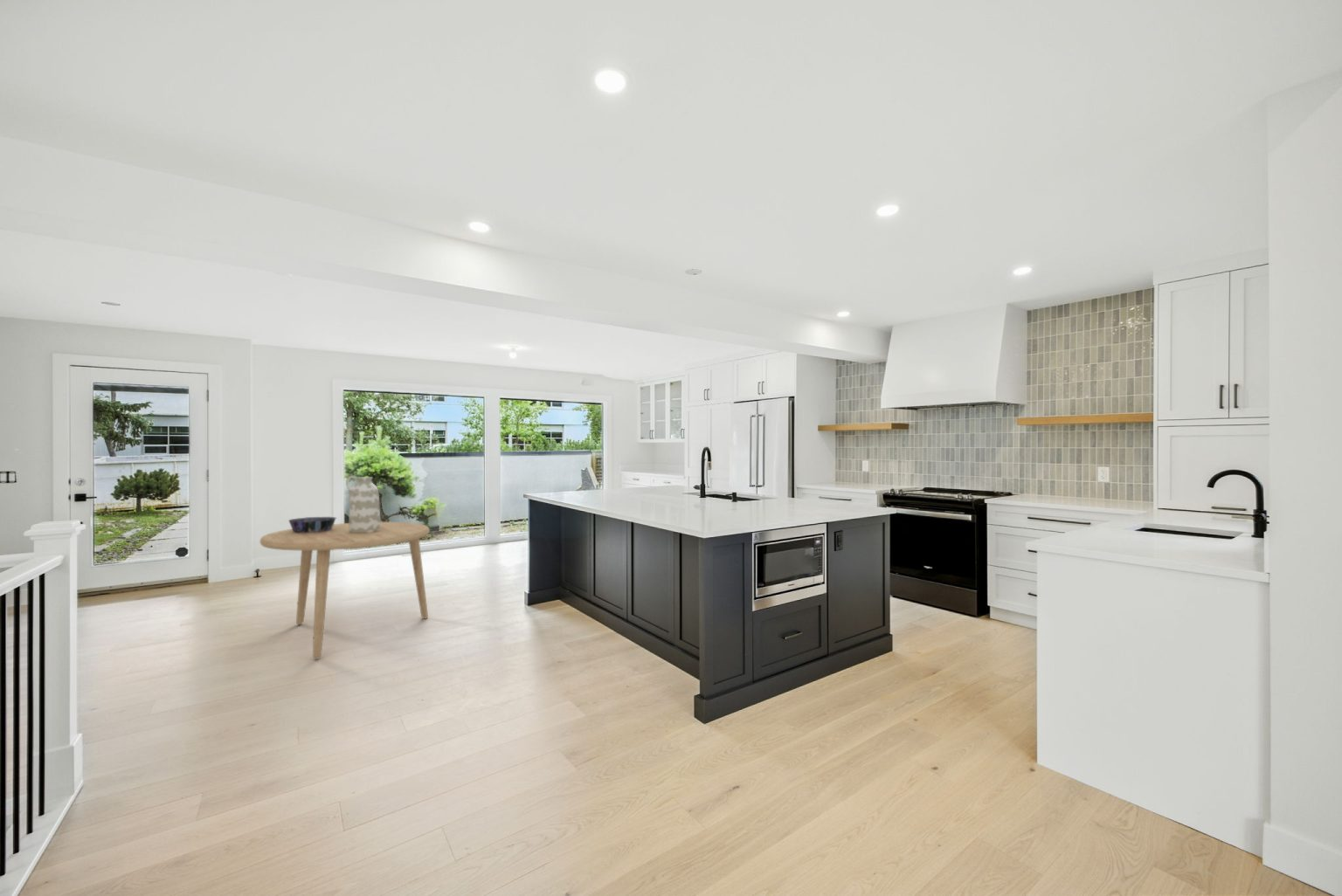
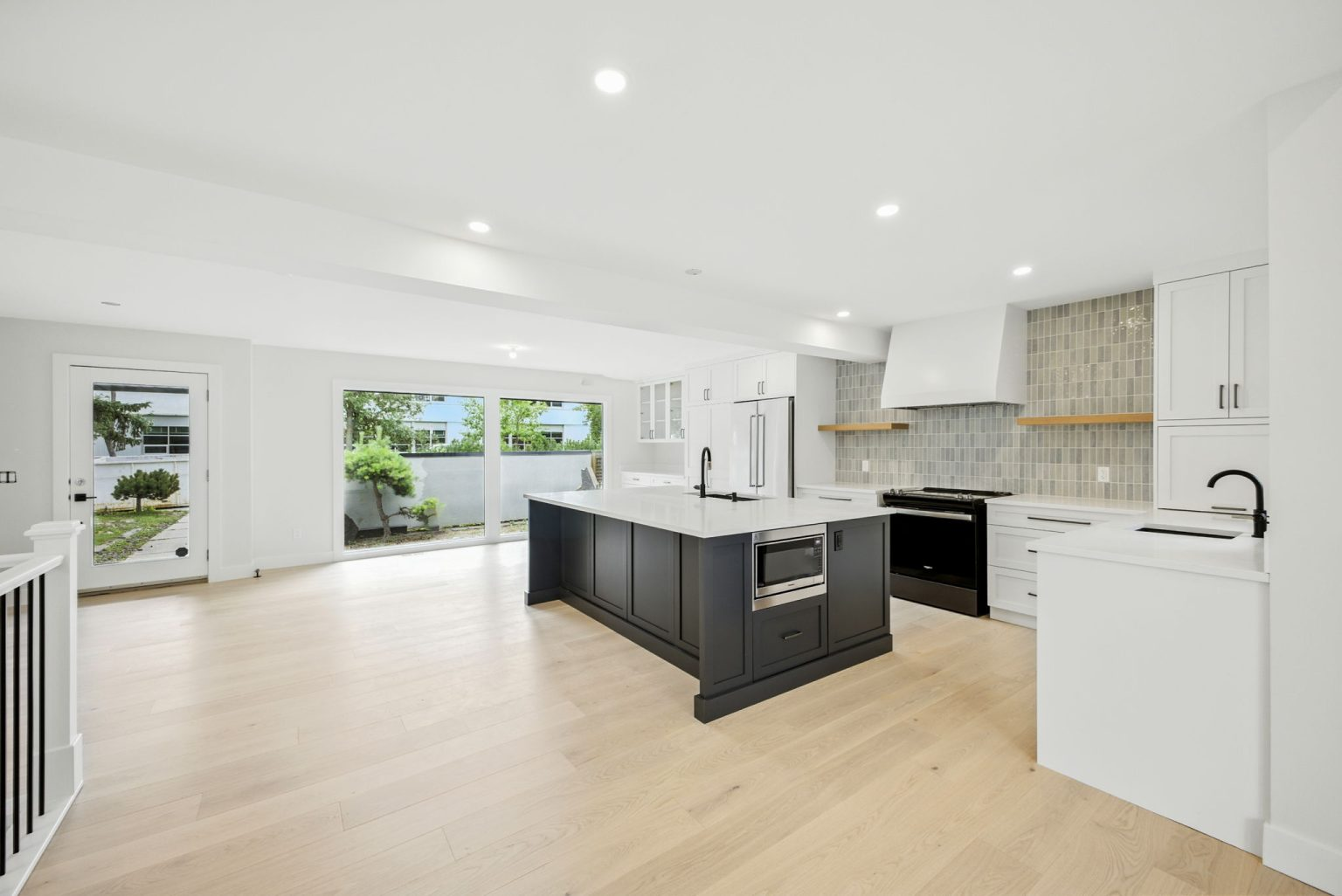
- decorative bowl (312, 524)
- vase (363, 503)
- dining table (328, 578)
